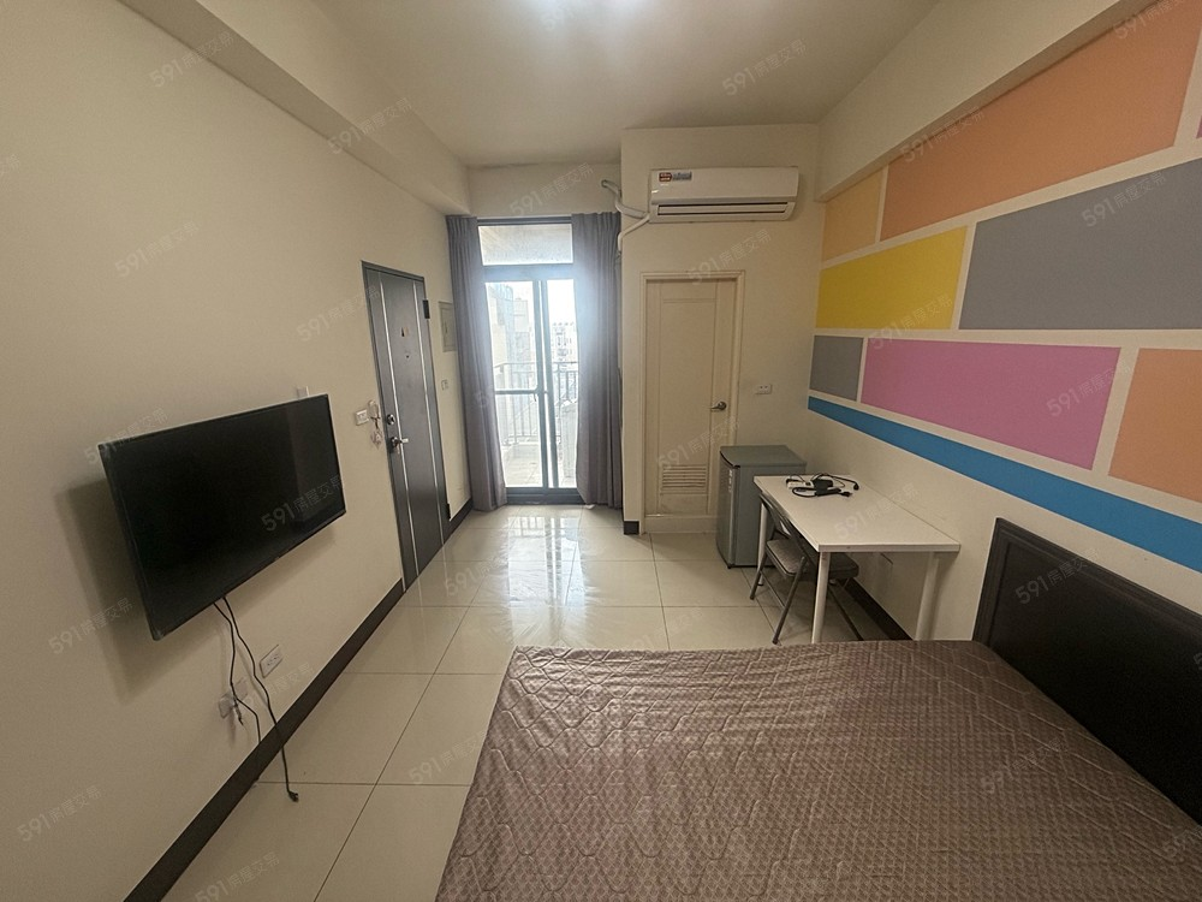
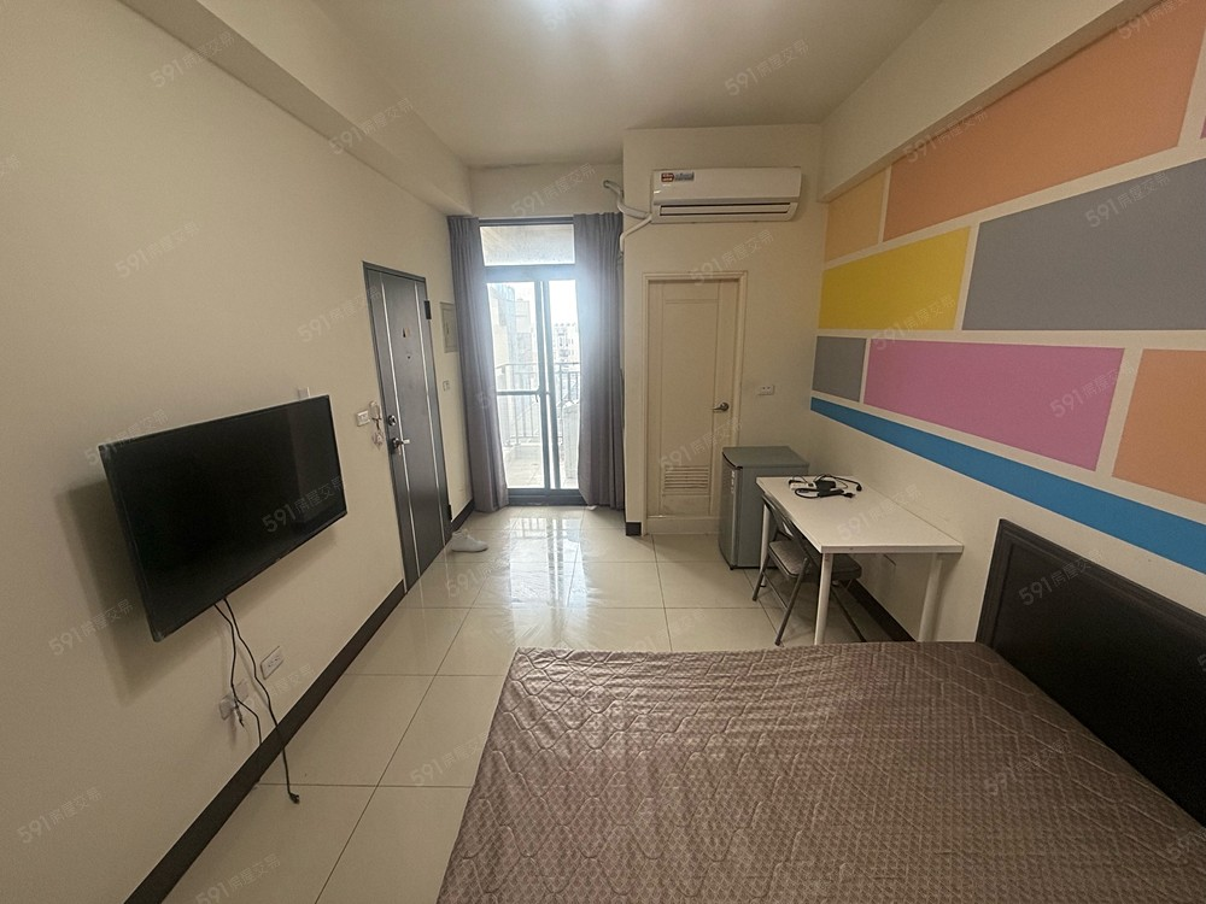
+ sneaker (469, 539)
